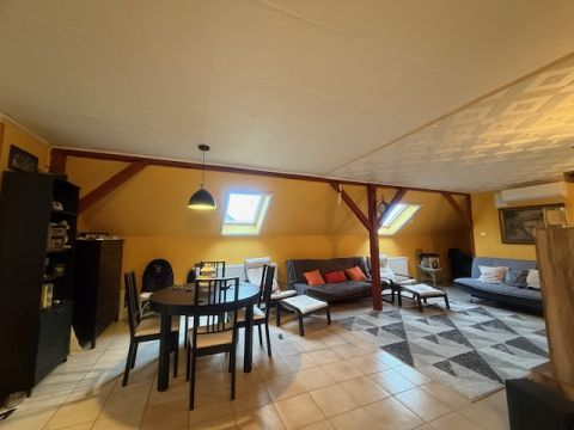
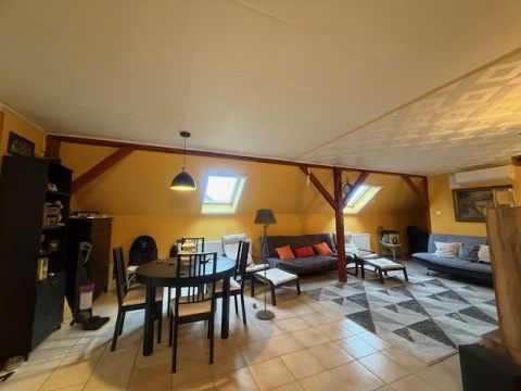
+ floor lamp (265, 261)
+ vacuum cleaner (90, 282)
